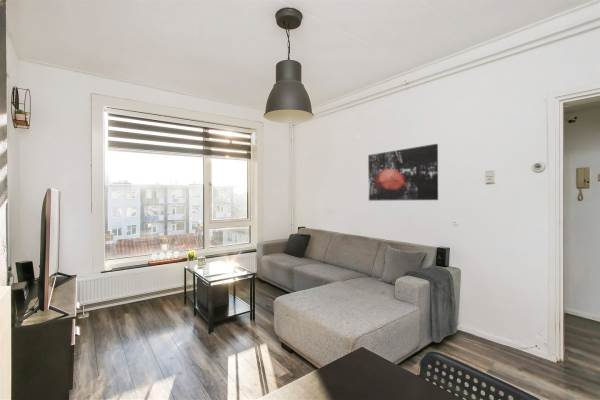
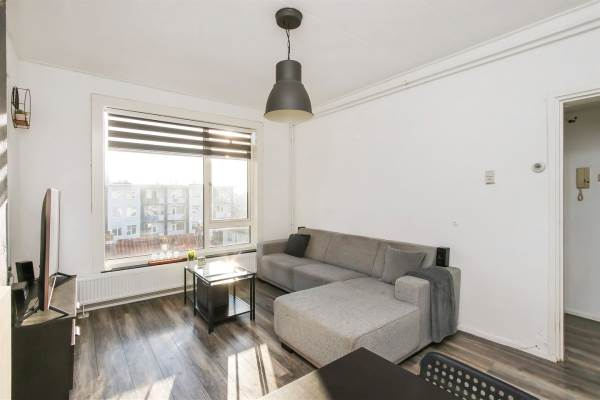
- wall art (399, 175)
